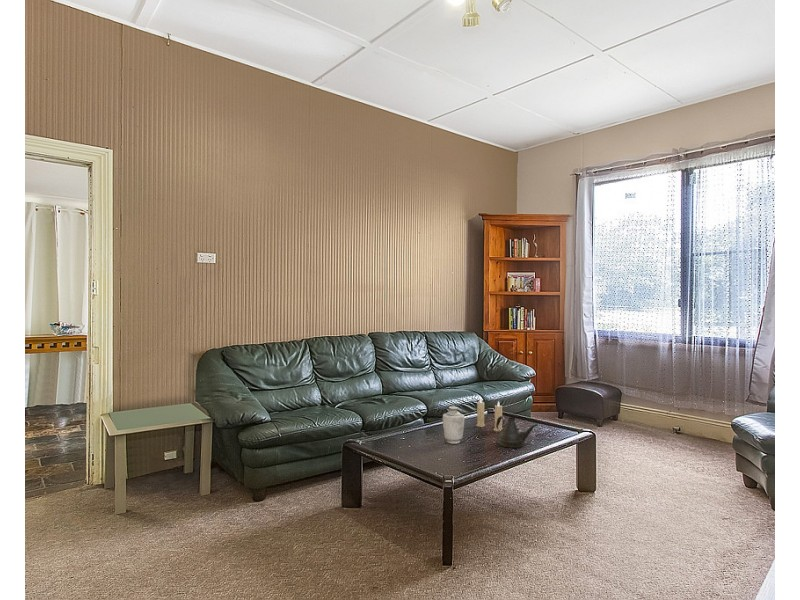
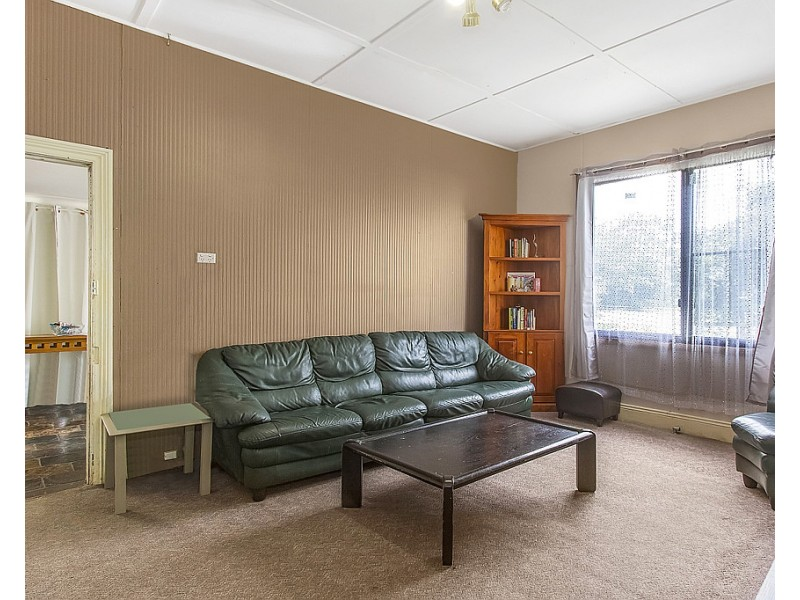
- candle (495, 413)
- teapot (516, 432)
- vase (453, 424)
